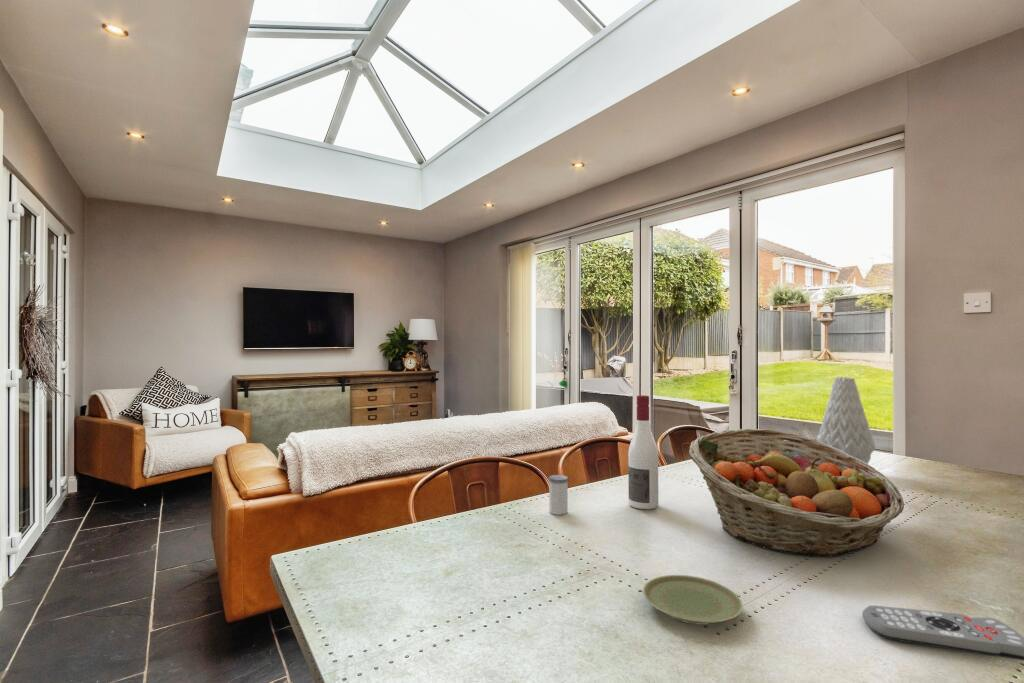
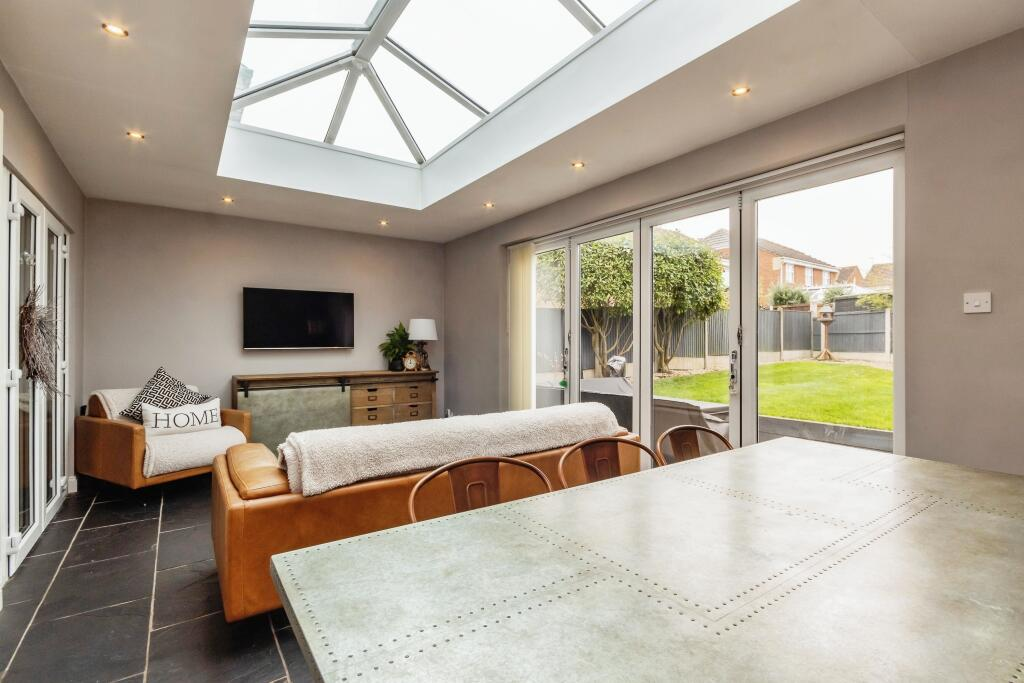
- vase (845, 425)
- alcohol (643, 450)
- fruit basket (790, 484)
- plate (691, 602)
- salt shaker (558, 494)
- remote control (940, 630)
